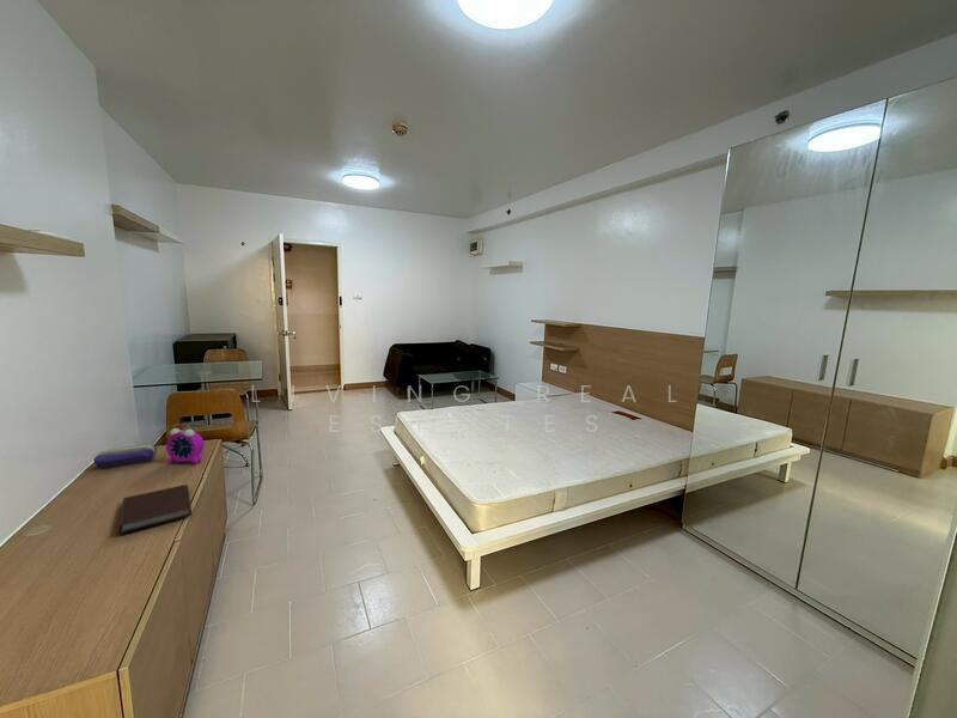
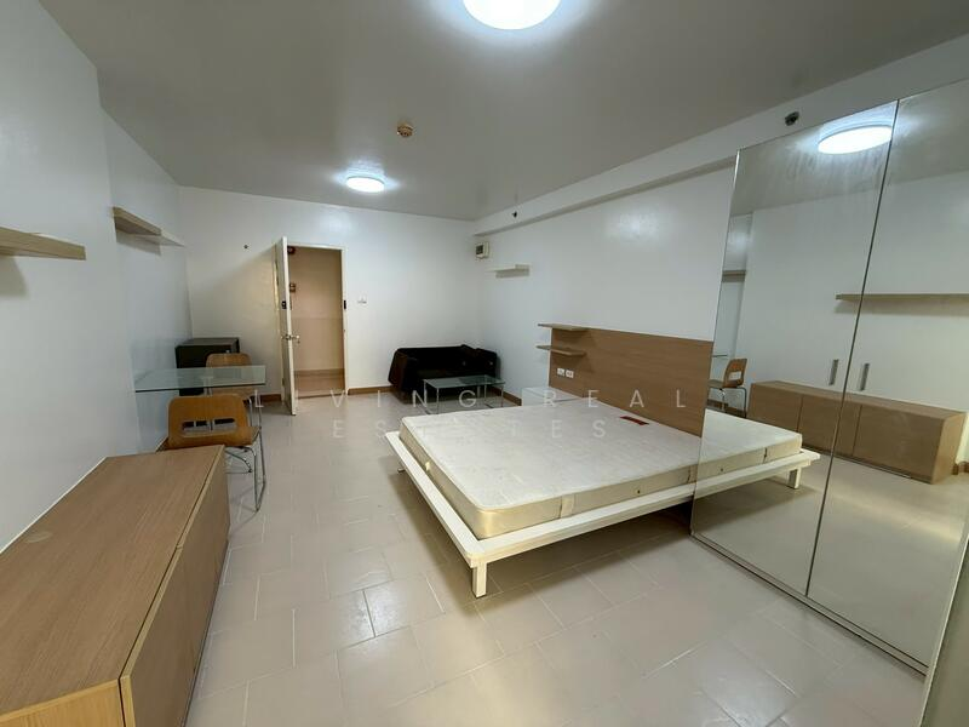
- alarm clock (184, 443)
- notebook (157, 506)
- pencil case (126, 455)
